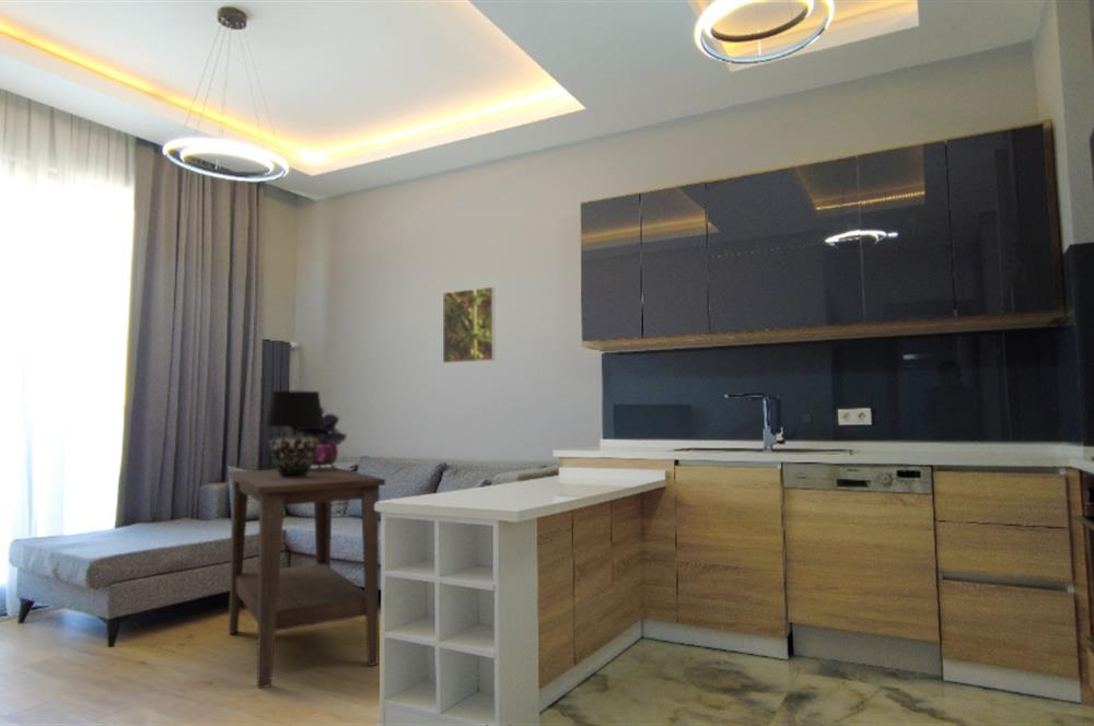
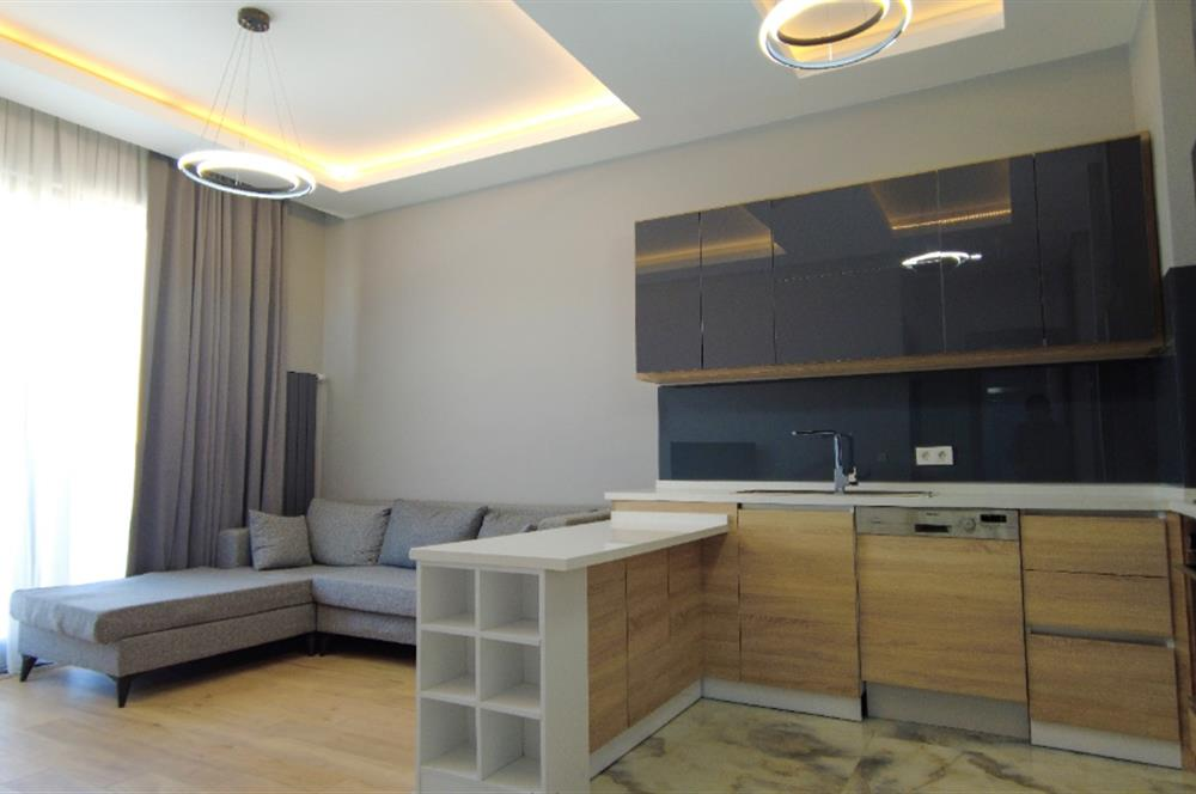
- table lamp (293, 433)
- side table (302, 565)
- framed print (468, 326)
- potted plant (315, 435)
